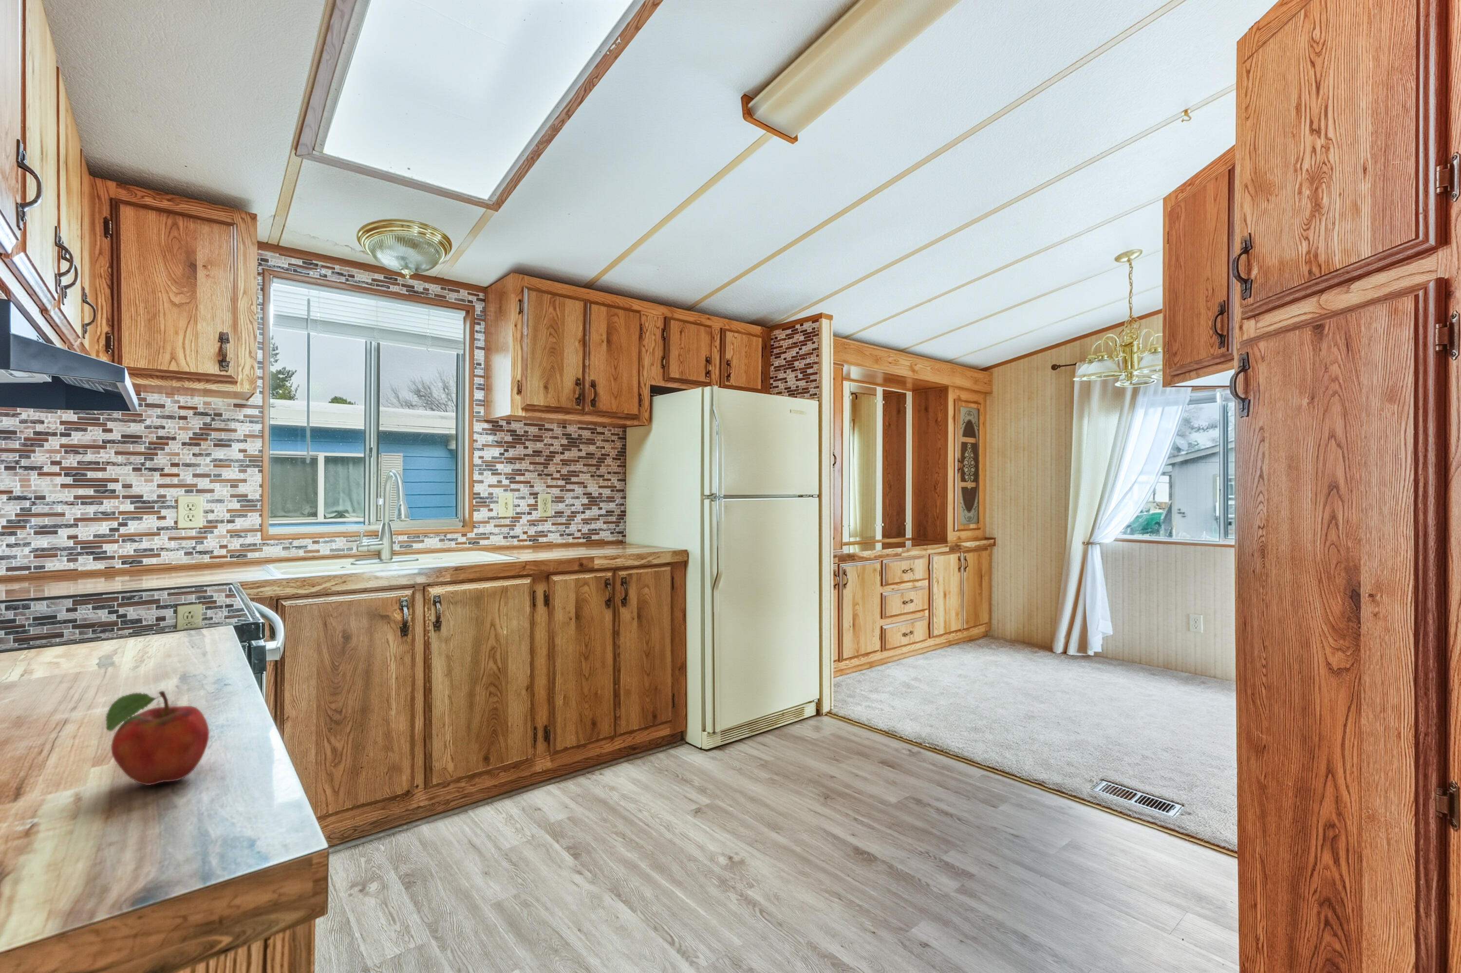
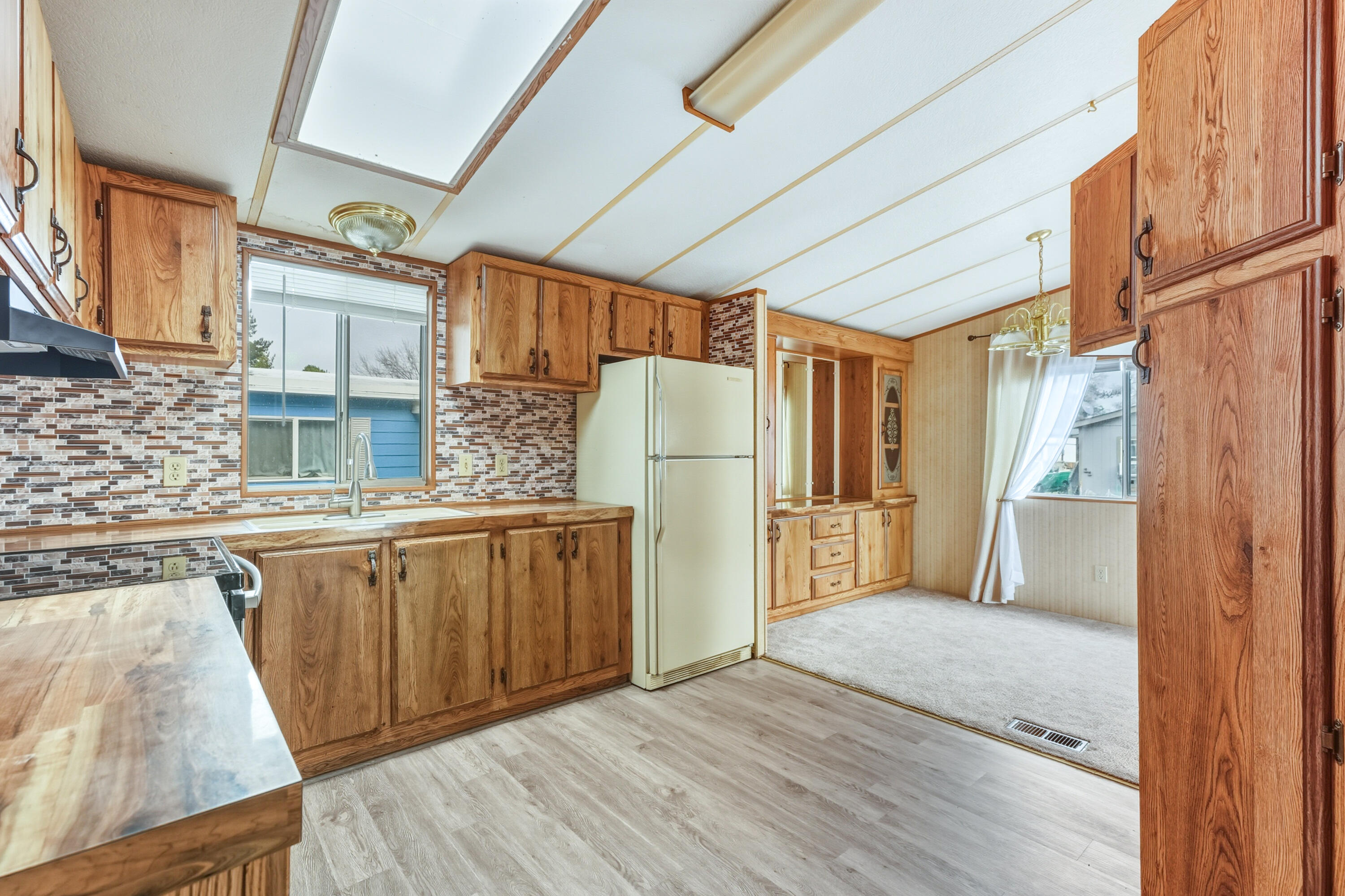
- fruit (155, 735)
